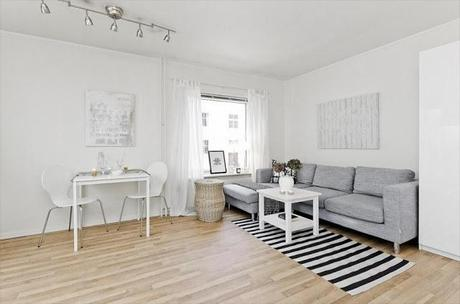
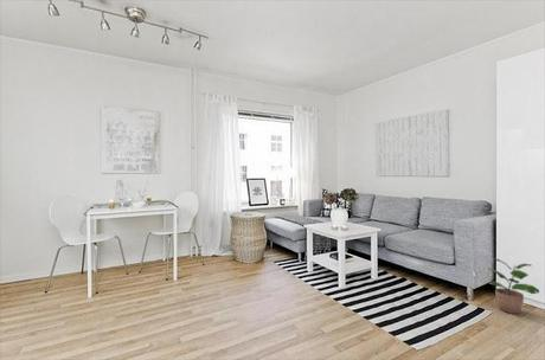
+ potted plant (509, 284)
